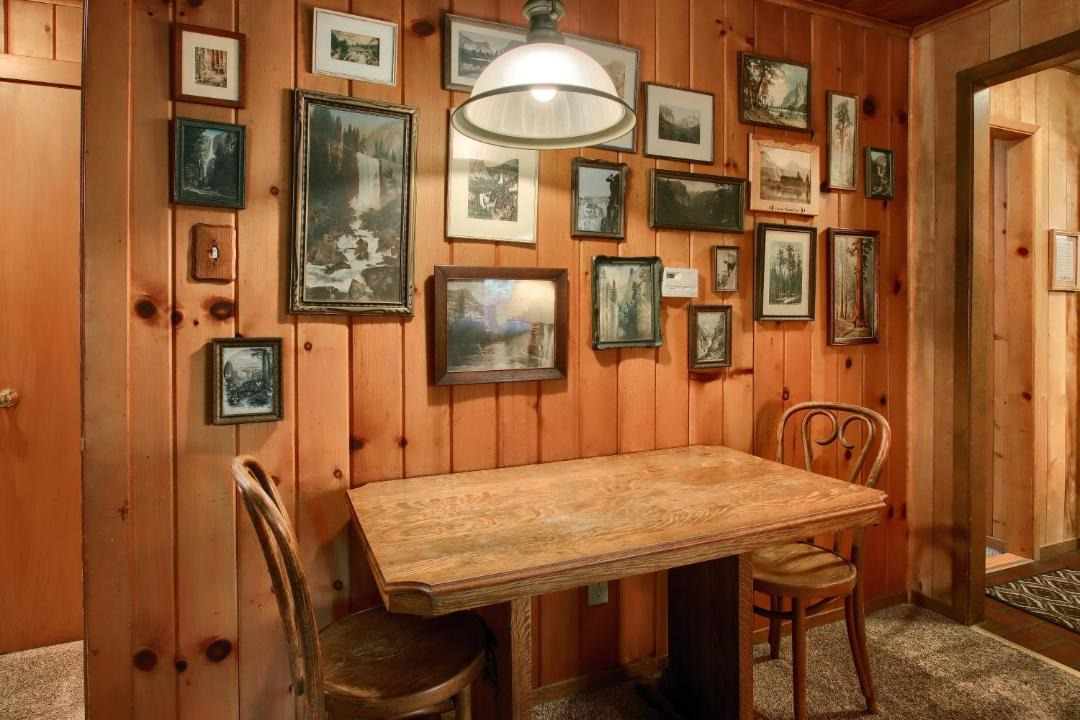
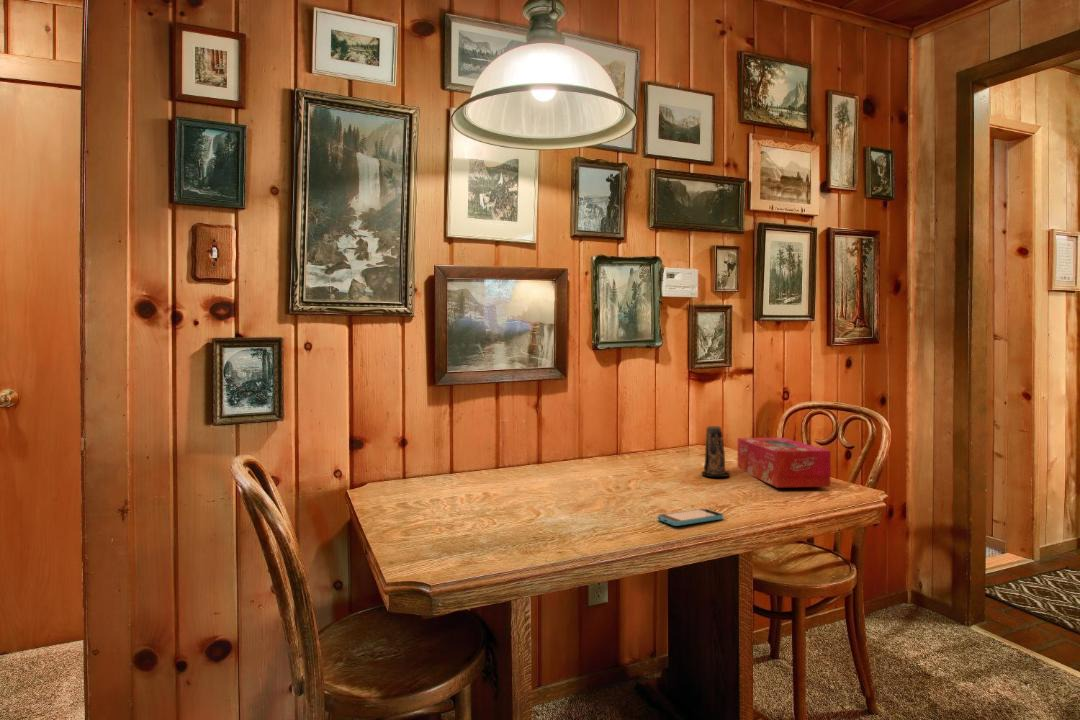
+ candle (715, 450)
+ smartphone (690, 517)
+ tissue box (780, 460)
